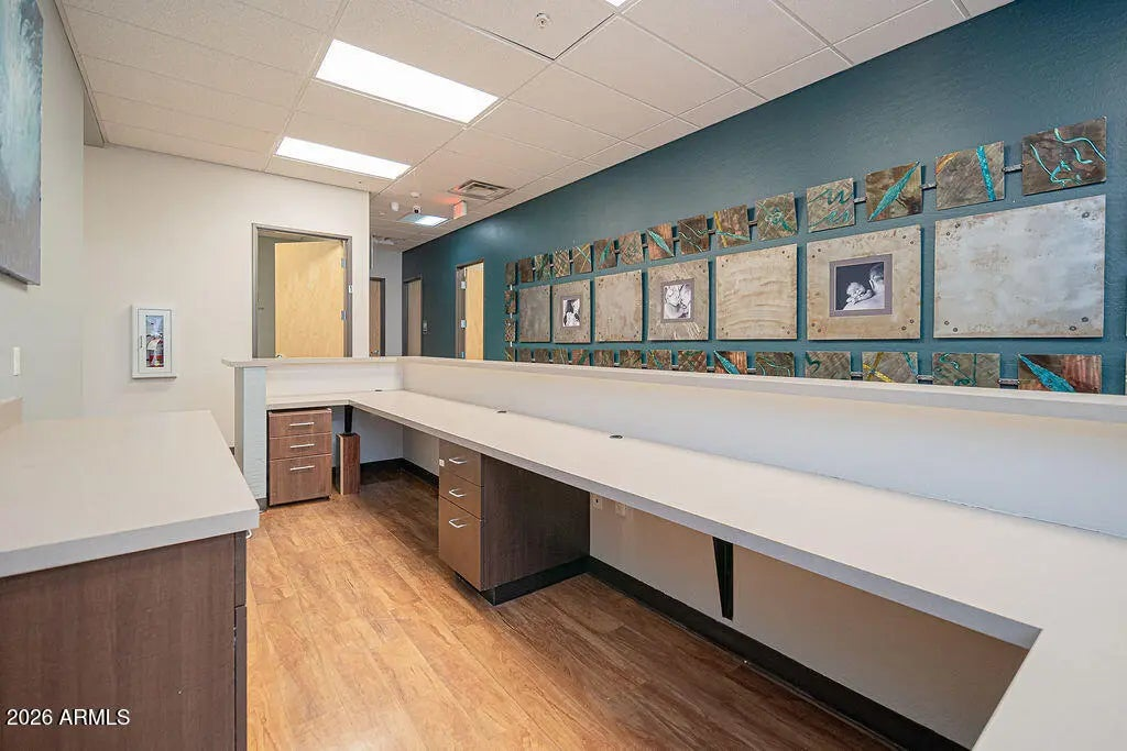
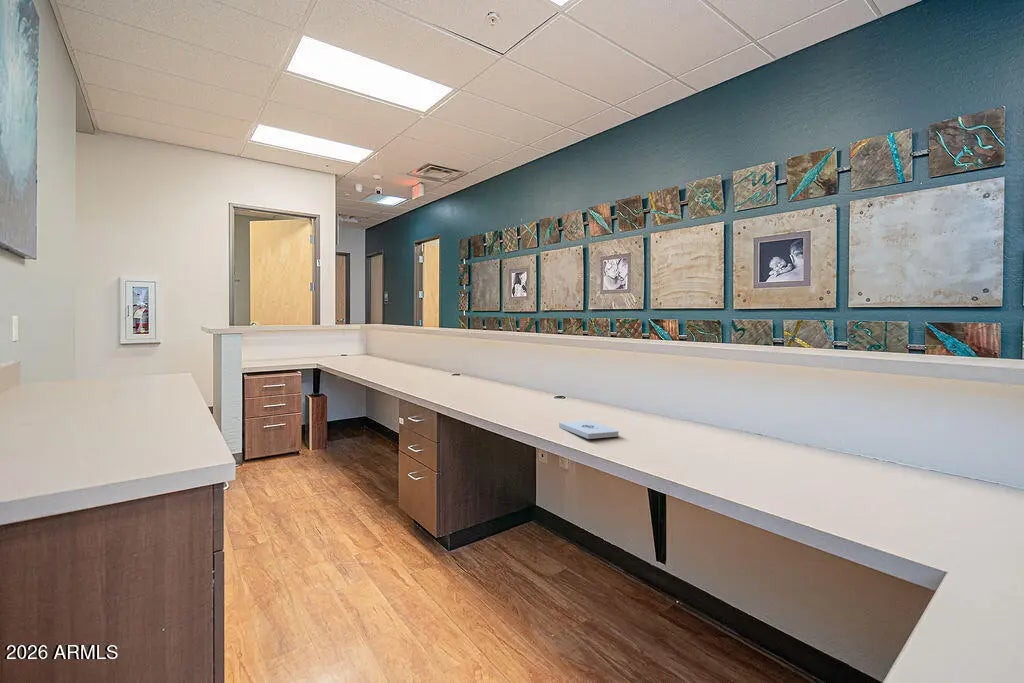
+ notepad (588, 429)
